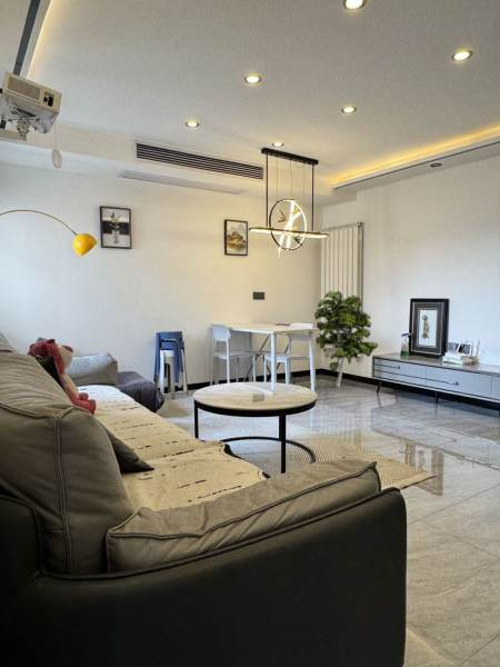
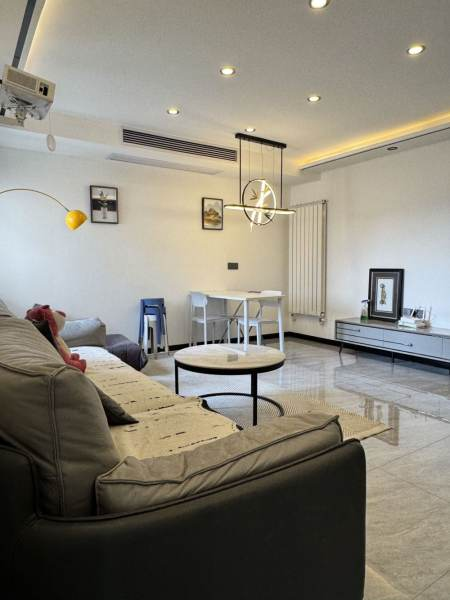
- indoor plant (344, 339)
